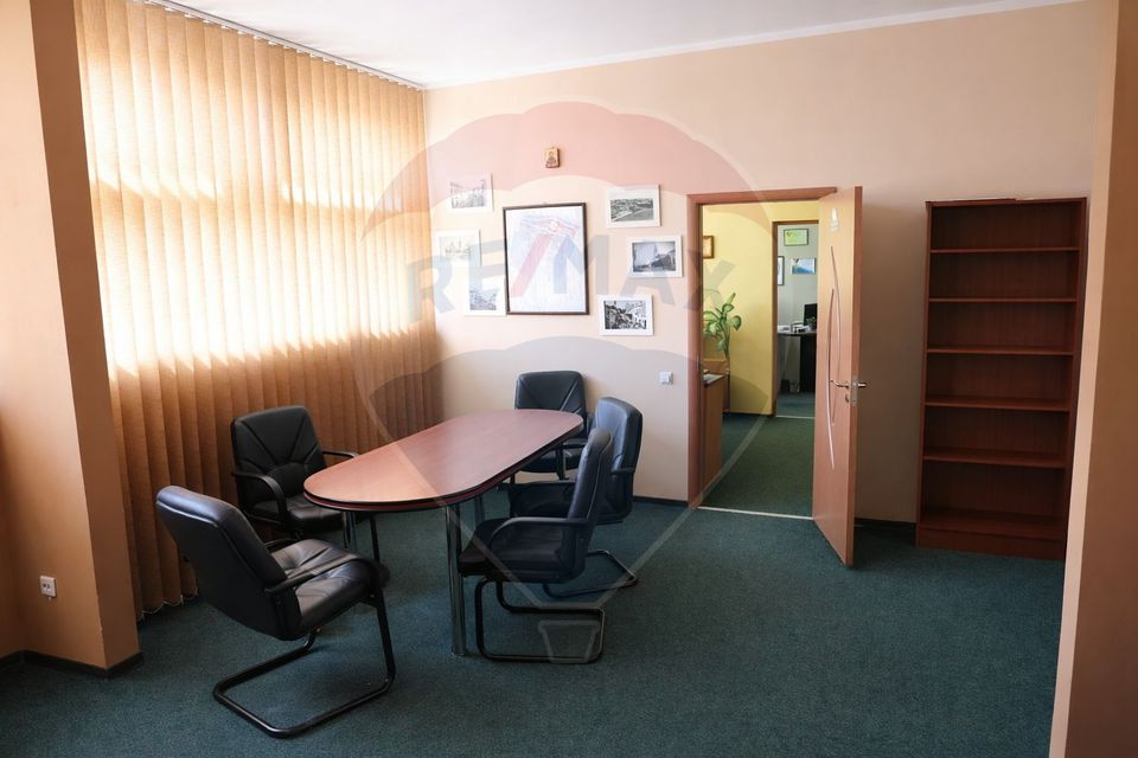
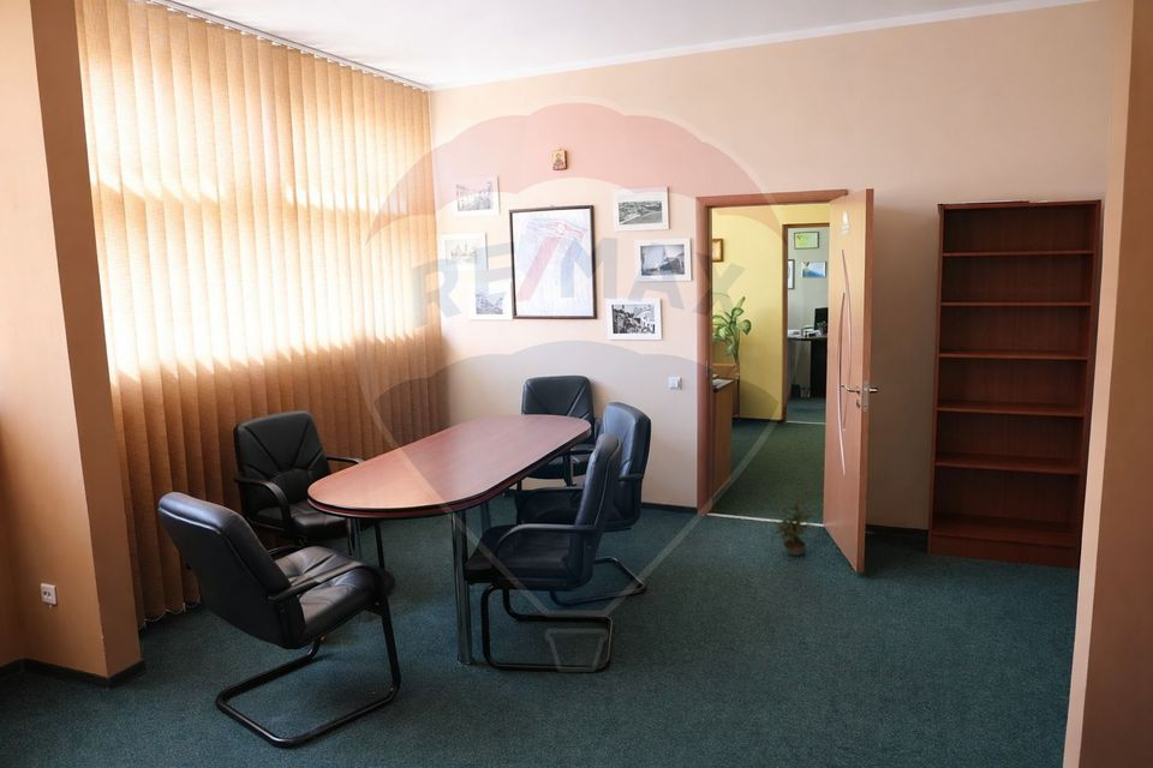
+ potted plant (797, 524)
